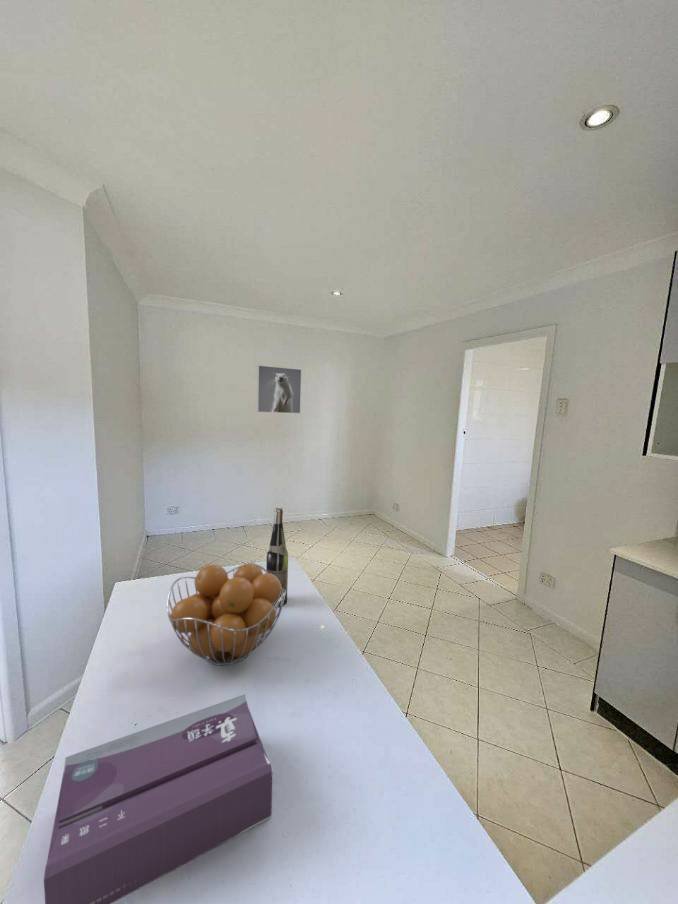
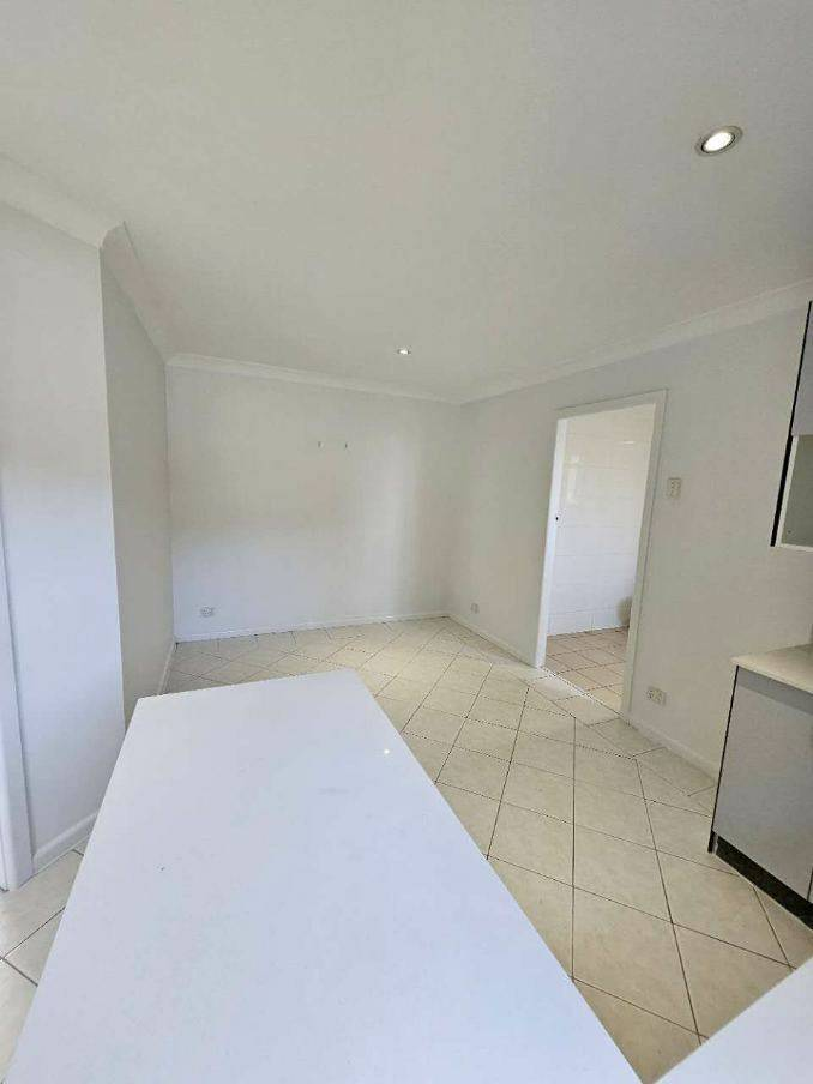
- tissue box (169, 786)
- wine bottle (277, 555)
- fruit basket (228, 610)
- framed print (279, 390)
